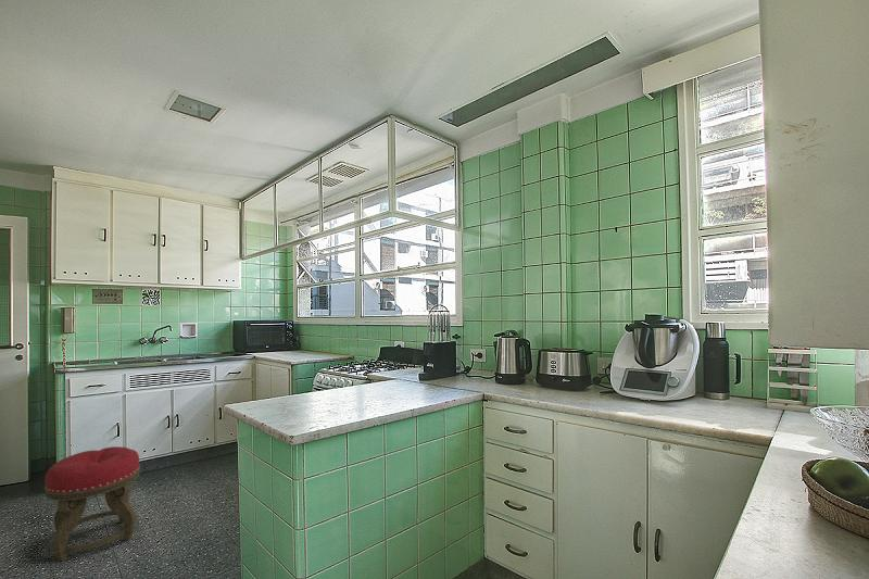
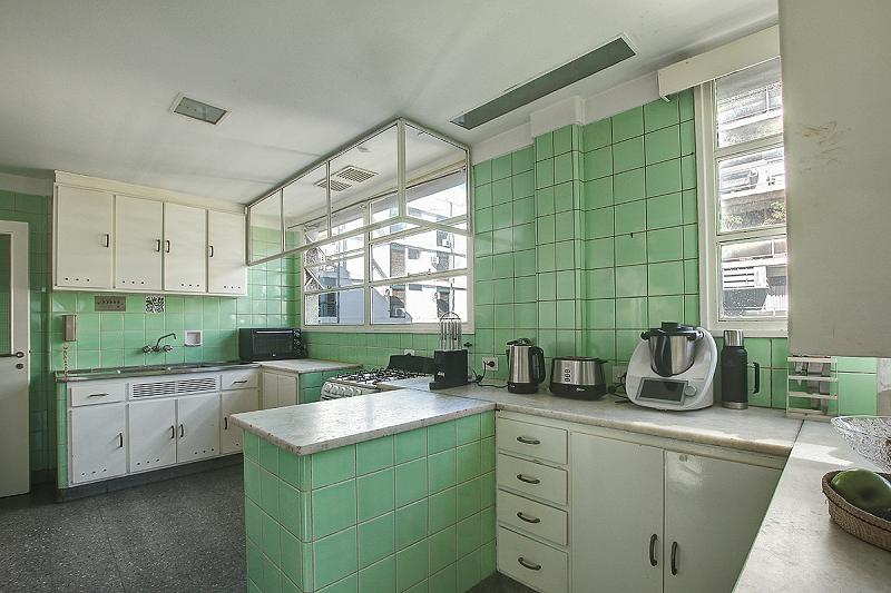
- stool (95, 495)
